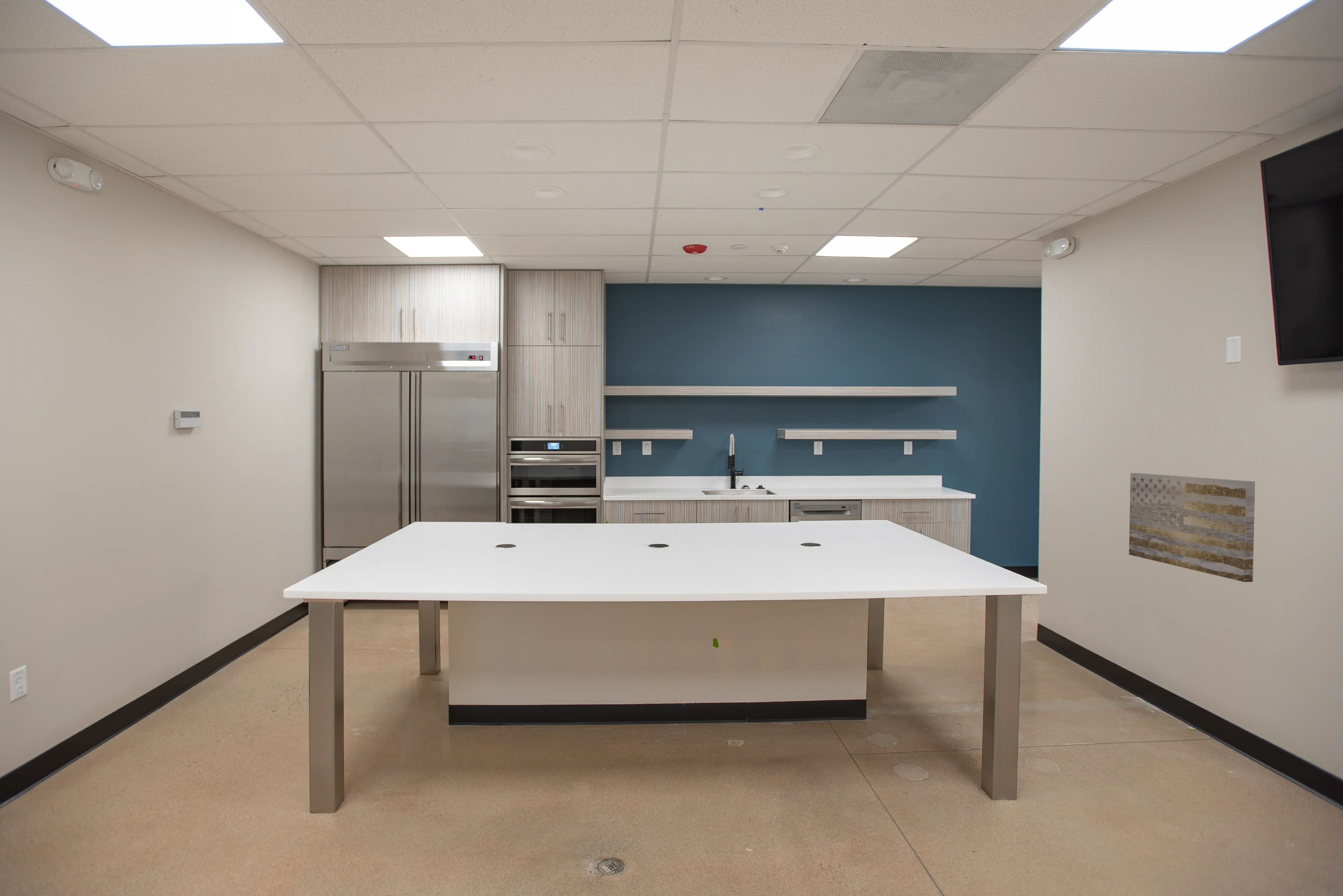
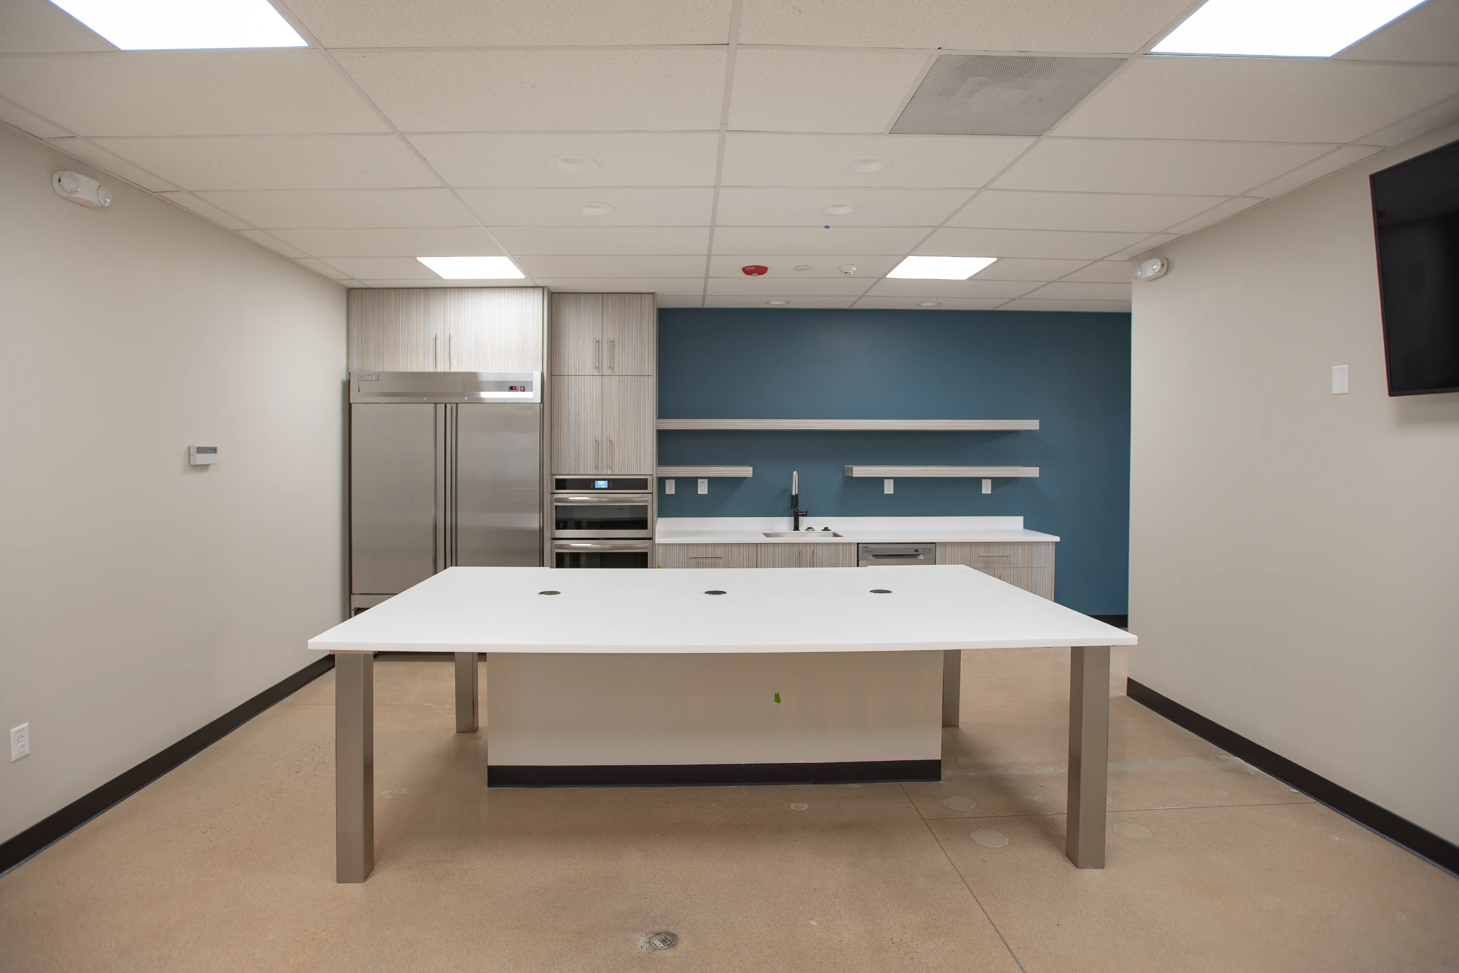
- wall art (1185, 522)
